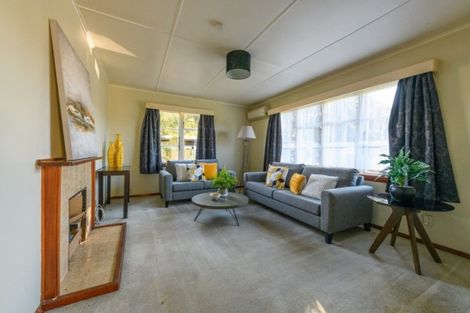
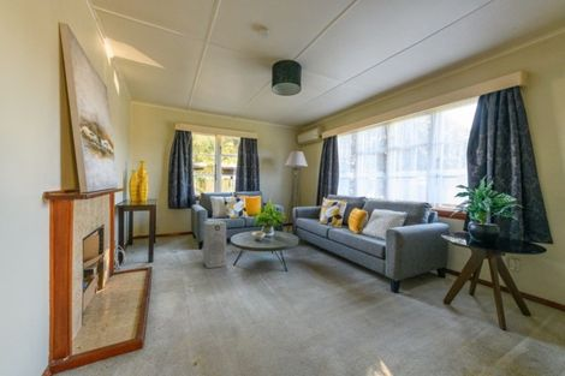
+ air purifier (214, 243)
